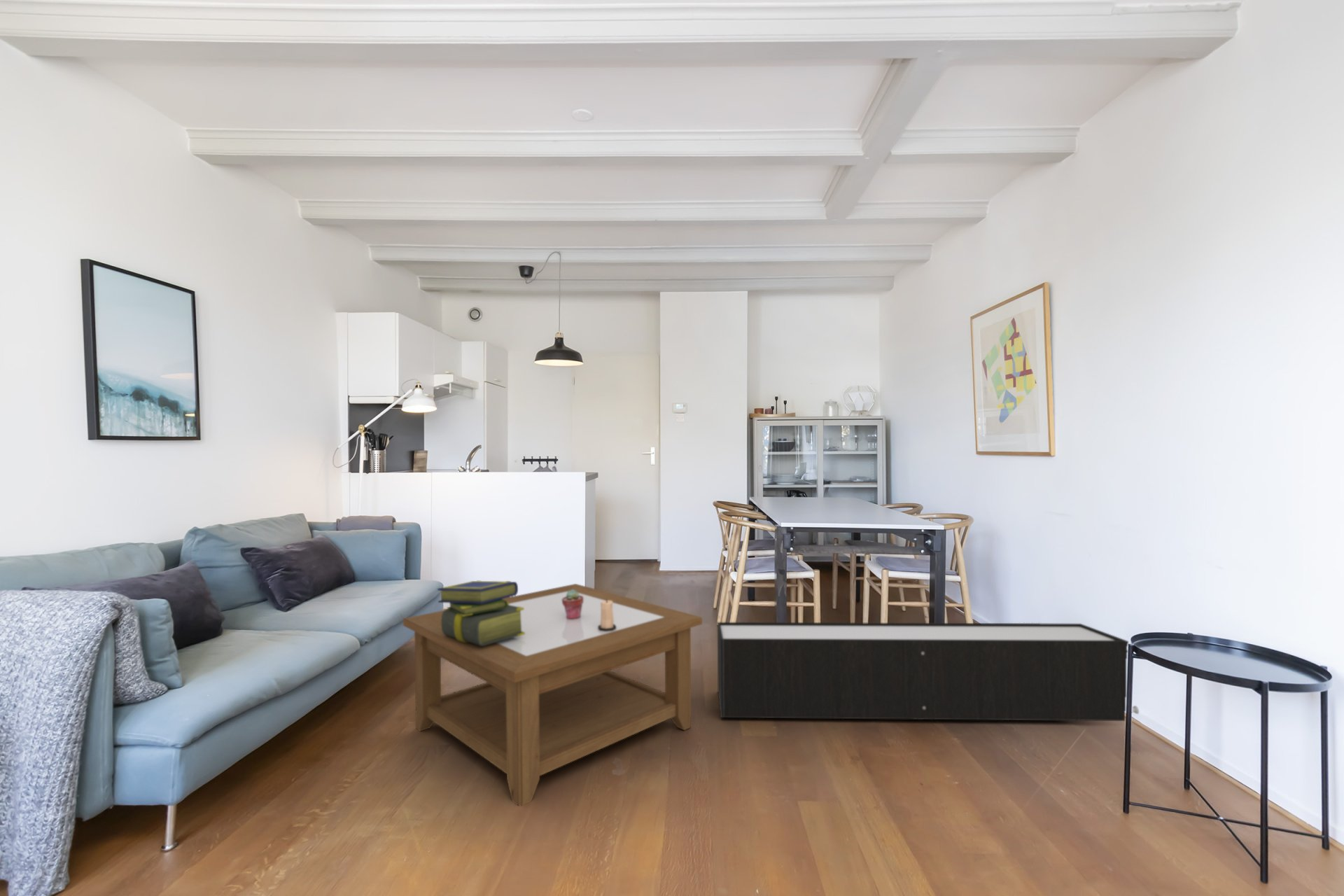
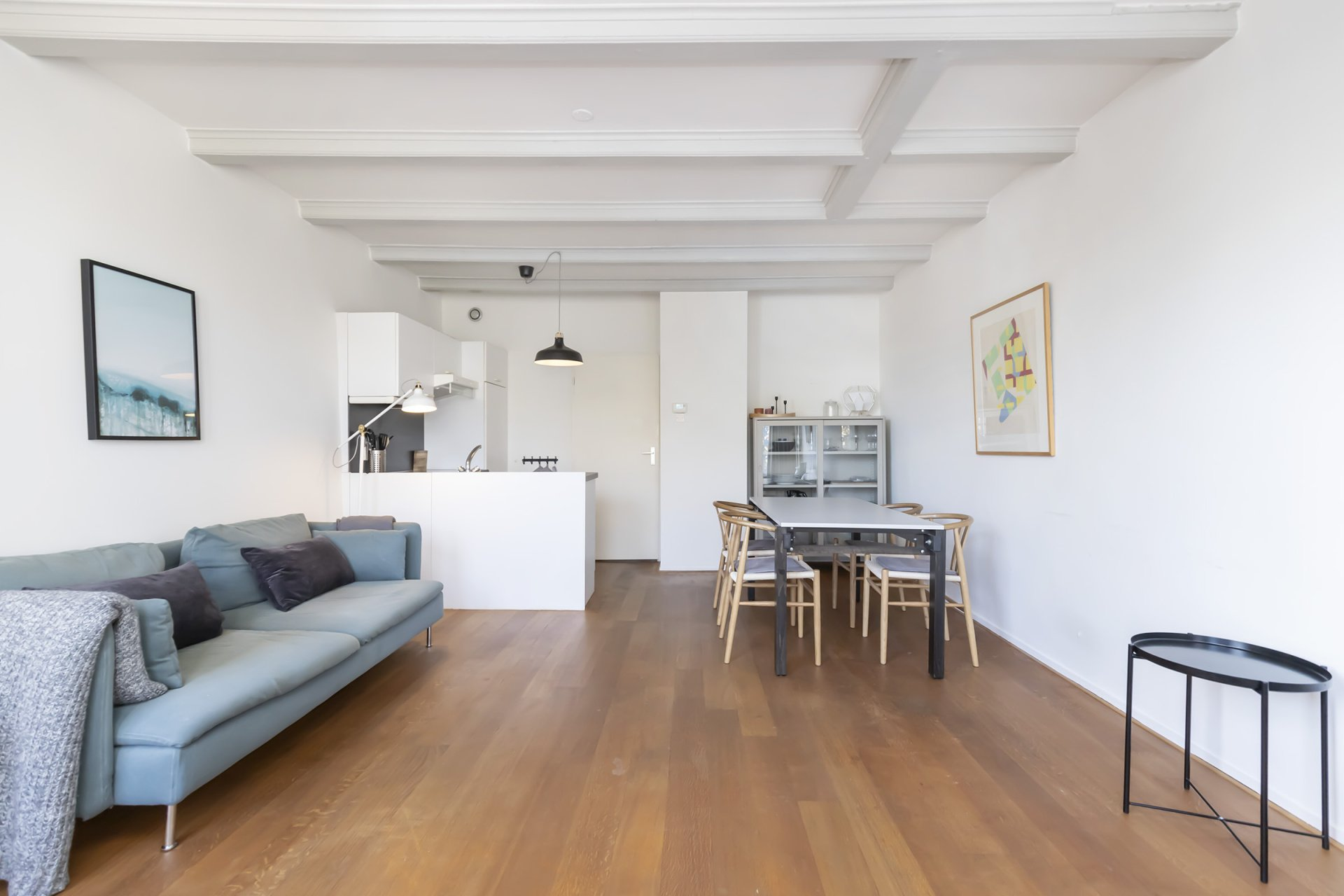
- potted succulent (573, 603)
- cabinet (915, 668)
- stack of books (479, 608)
- coffee table (552, 672)
- candle (607, 613)
